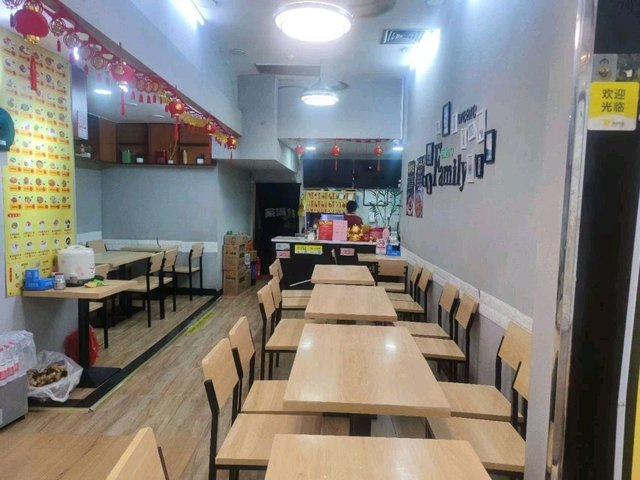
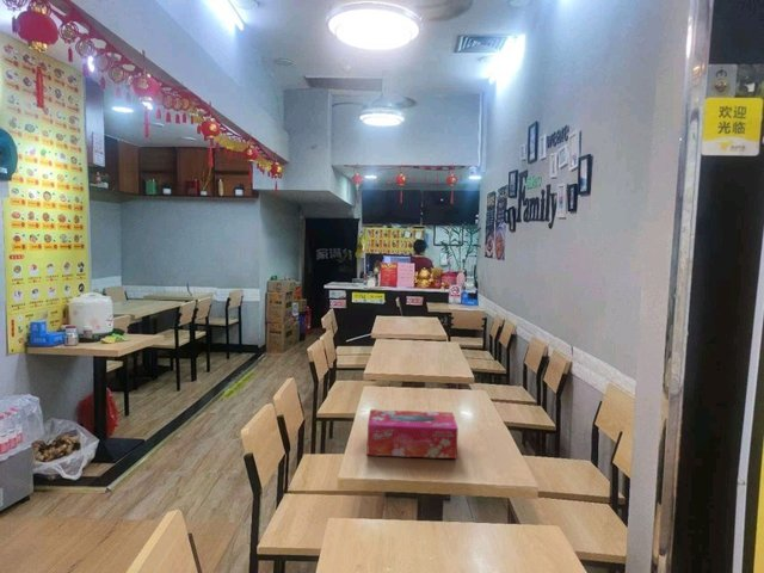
+ tissue box (411, 432)
